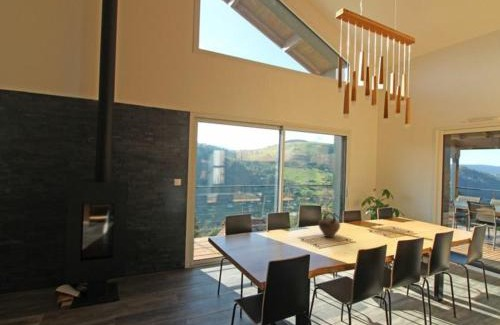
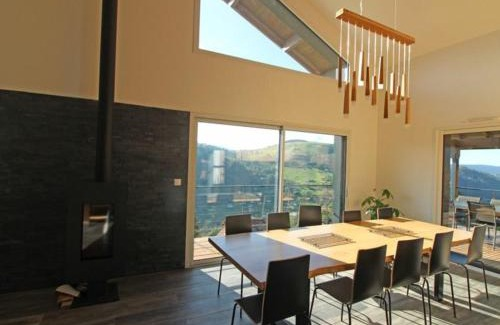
- jug (328, 224)
